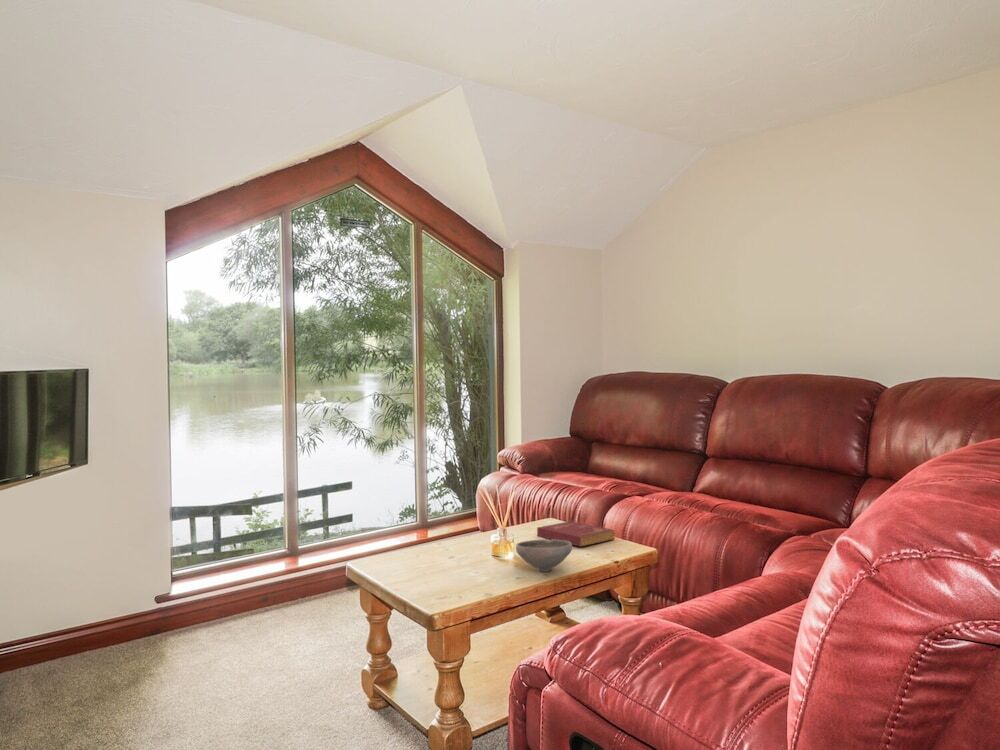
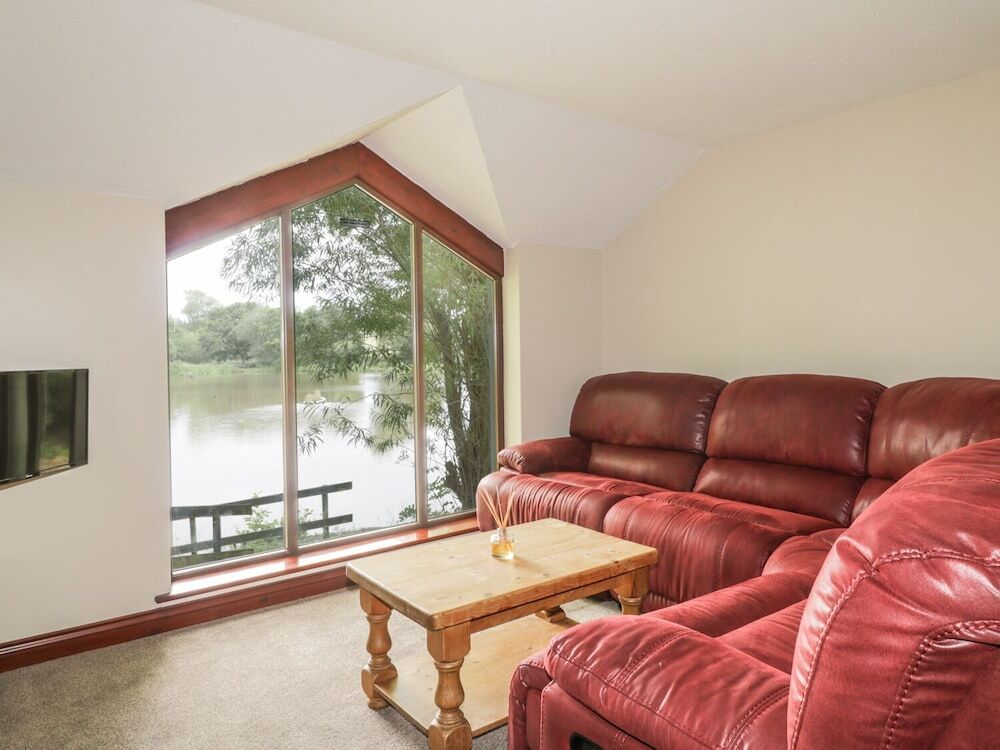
- bowl (544, 555)
- book (575, 533)
